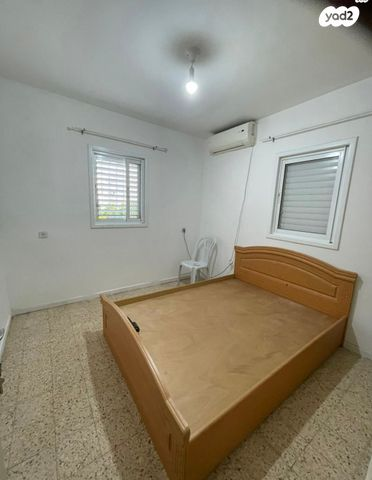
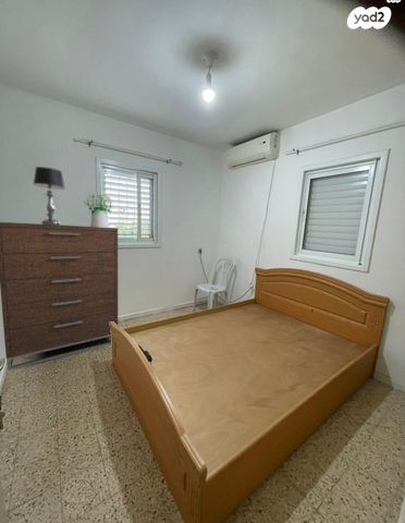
+ dresser (65, 287)
+ table lamp (50, 197)
+ potted plant (100, 210)
